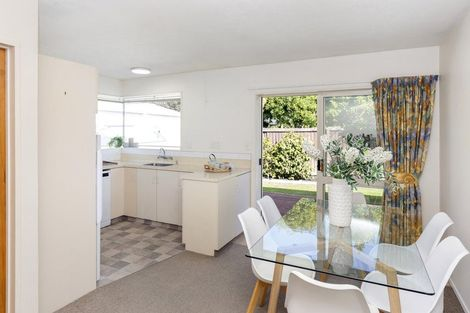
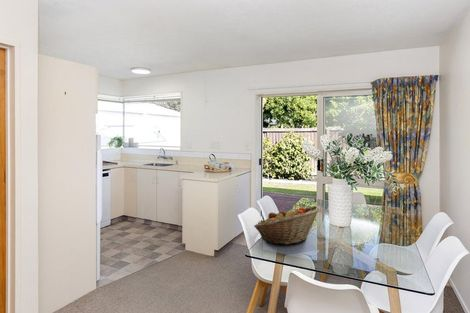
+ fruit basket (287, 222)
